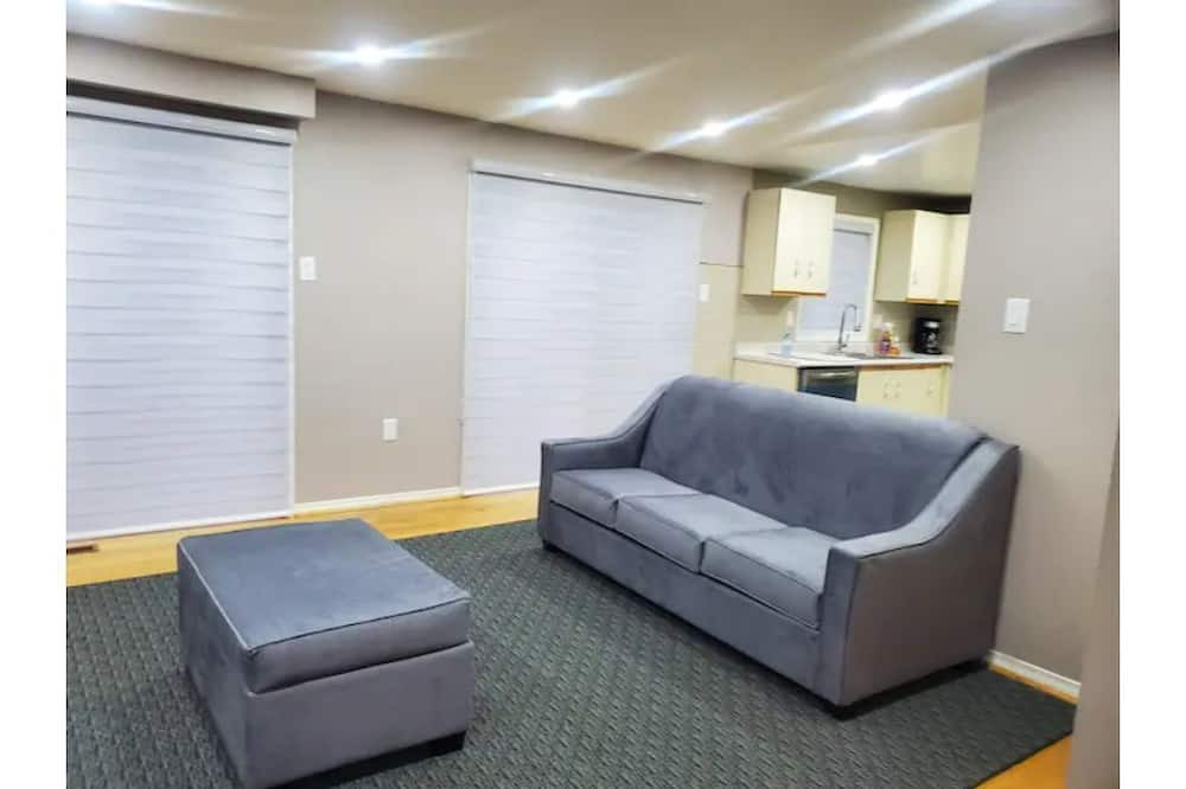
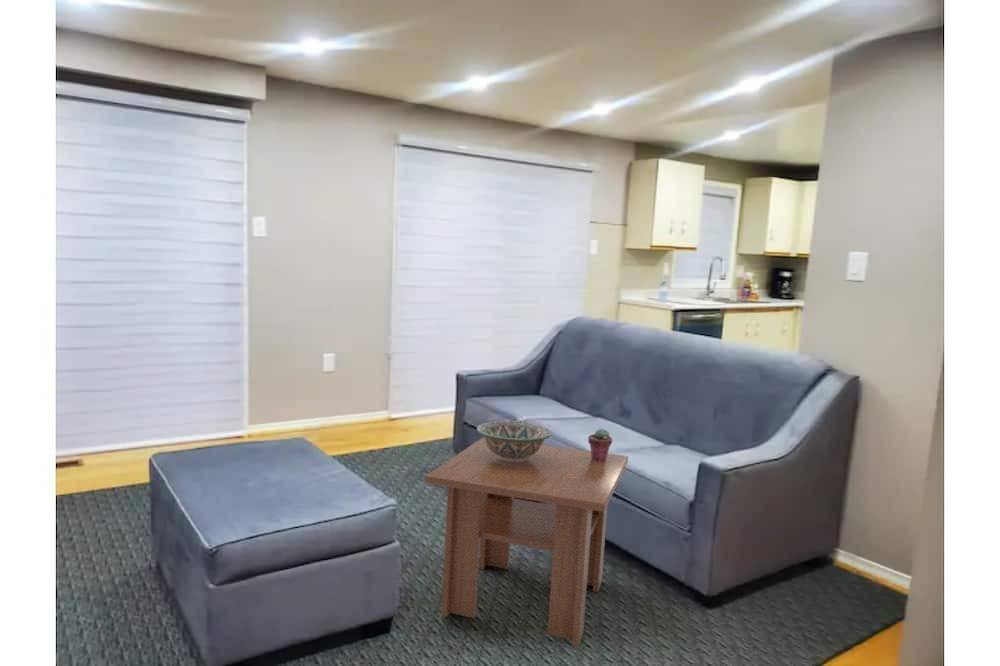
+ decorative bowl (513, 443)
+ potted succulent (600, 443)
+ coffee table (530, 532)
